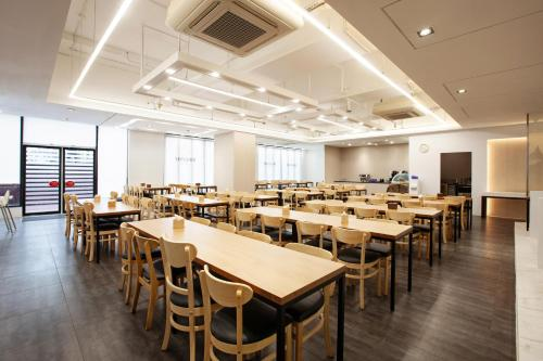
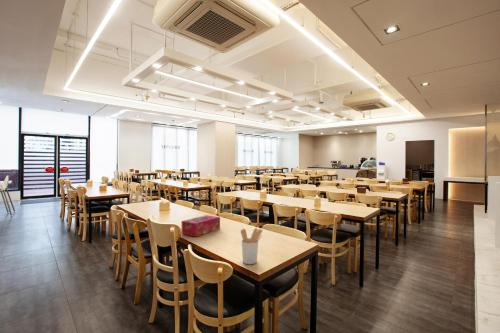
+ utensil holder (252, 244)
+ tissue box (201, 225)
